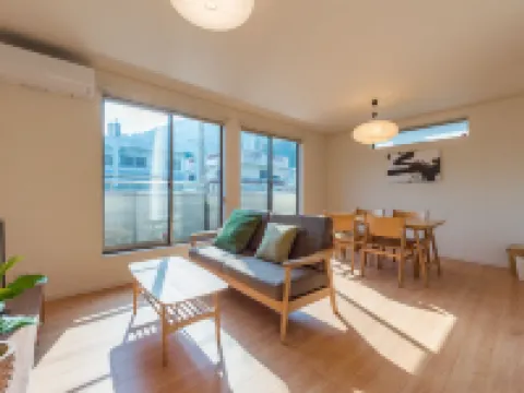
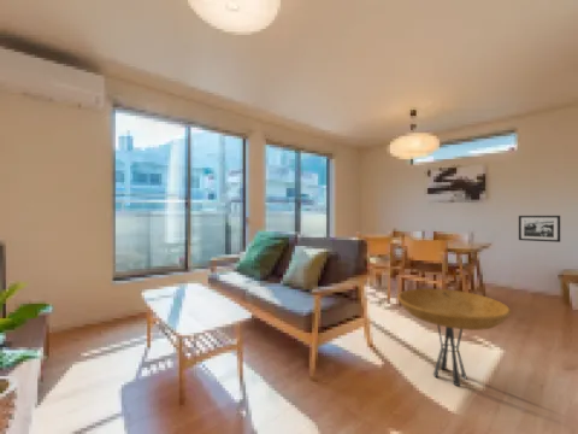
+ picture frame (538, 228)
+ side table (449, 338)
